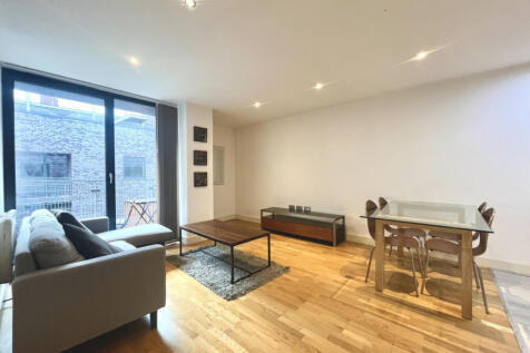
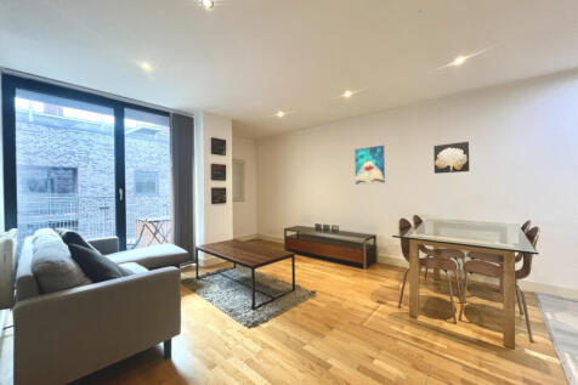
+ wall art (450, 158)
+ wall art (369, 165)
